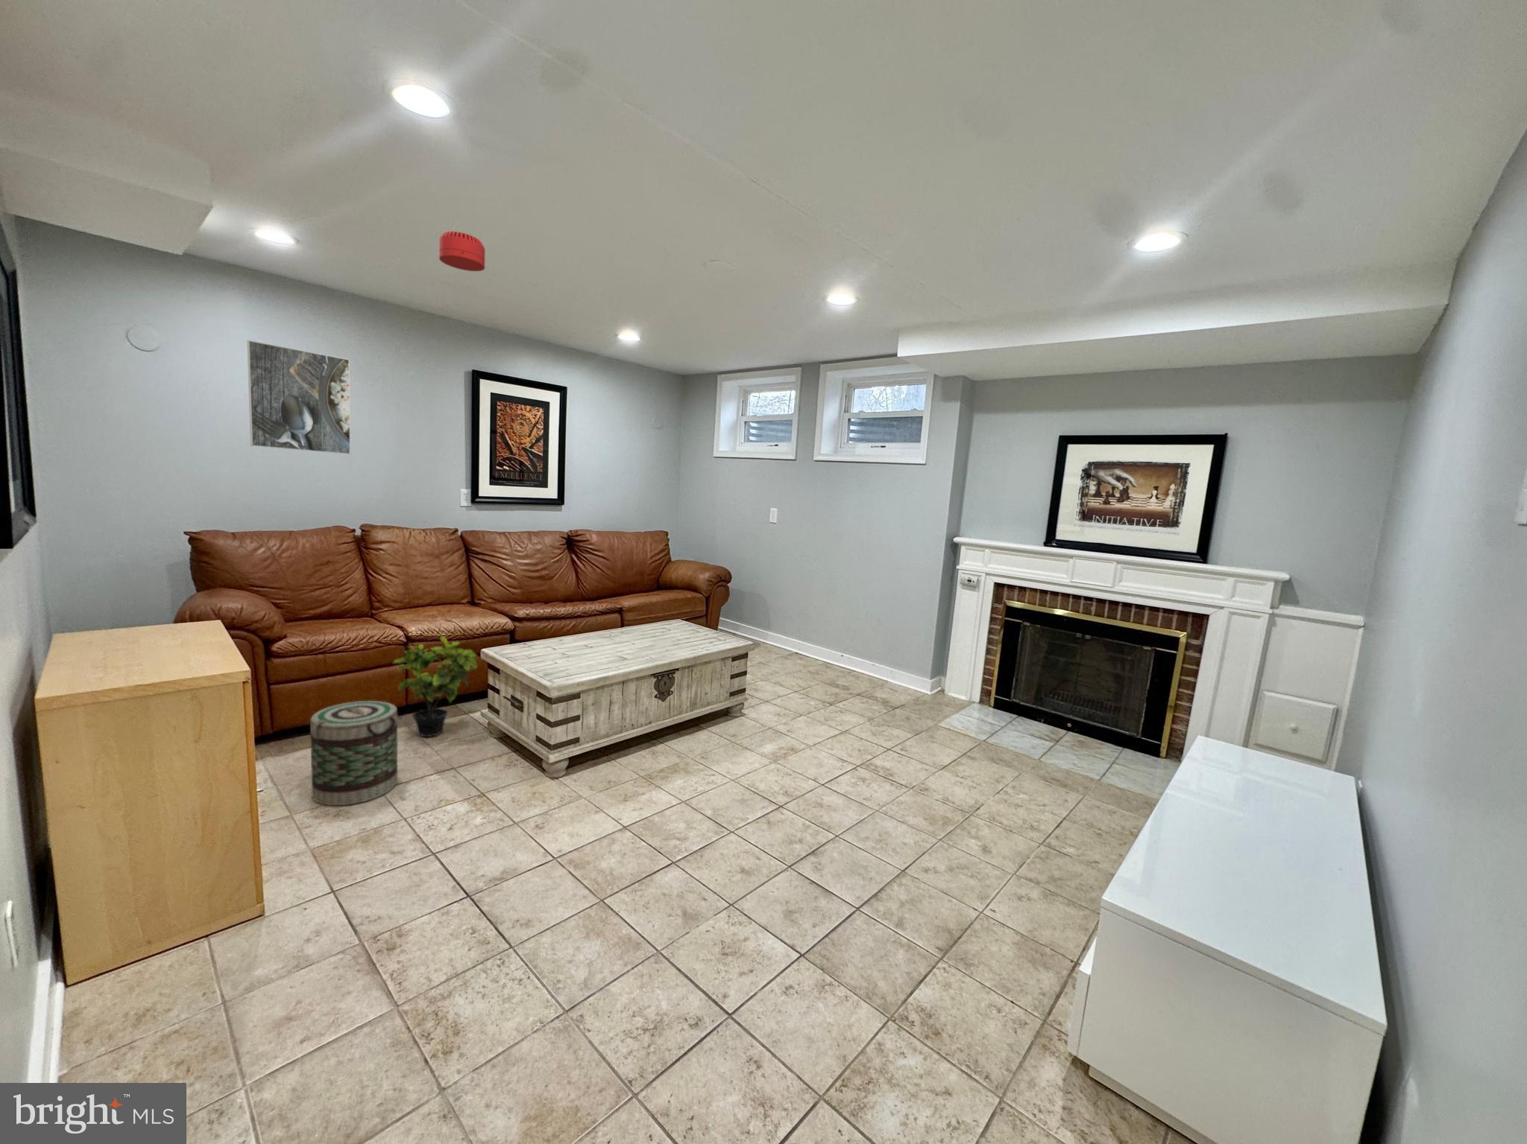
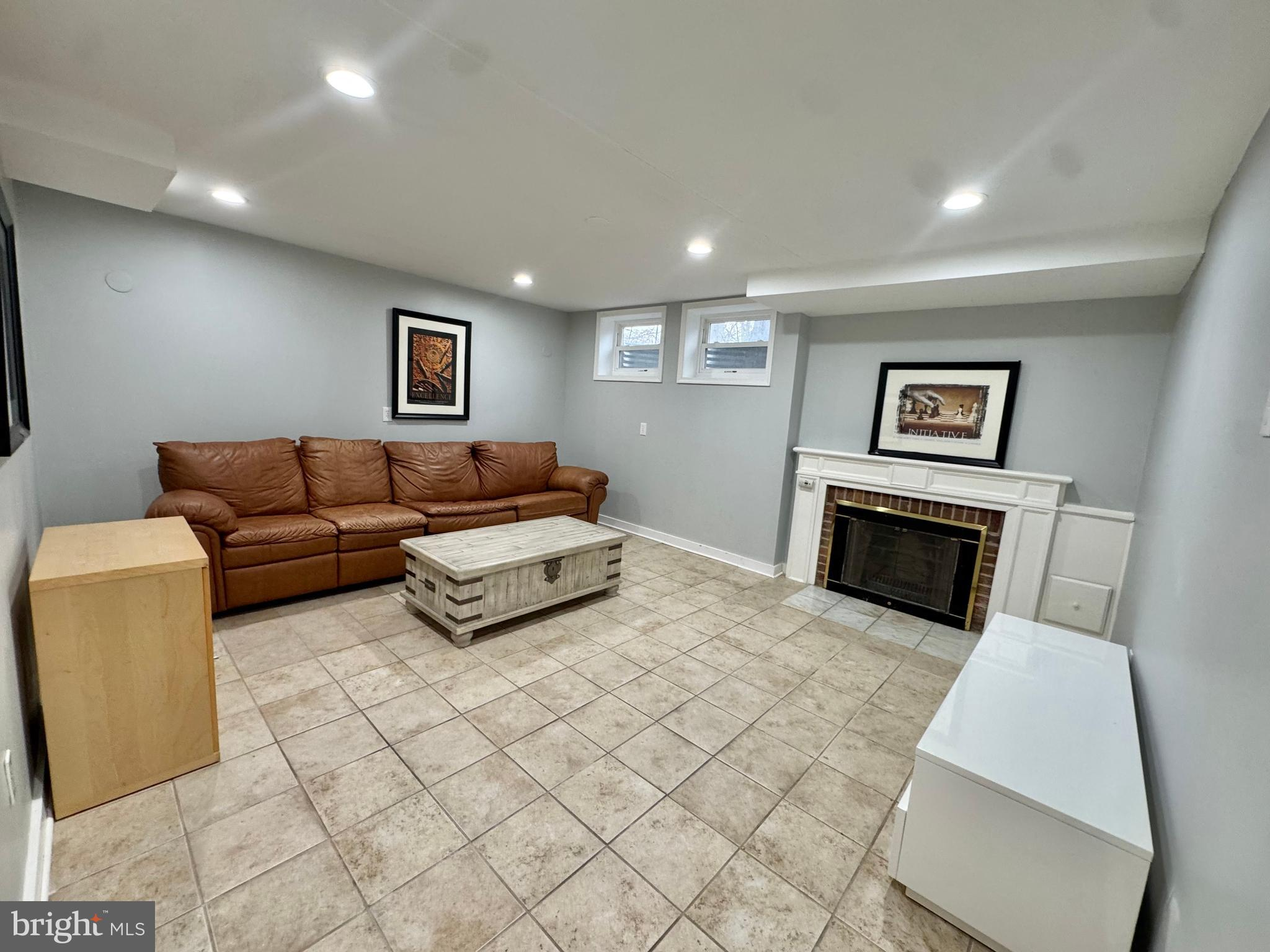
- basket (352, 750)
- potted plant (436, 685)
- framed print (302, 400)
- smoke detector (462, 250)
